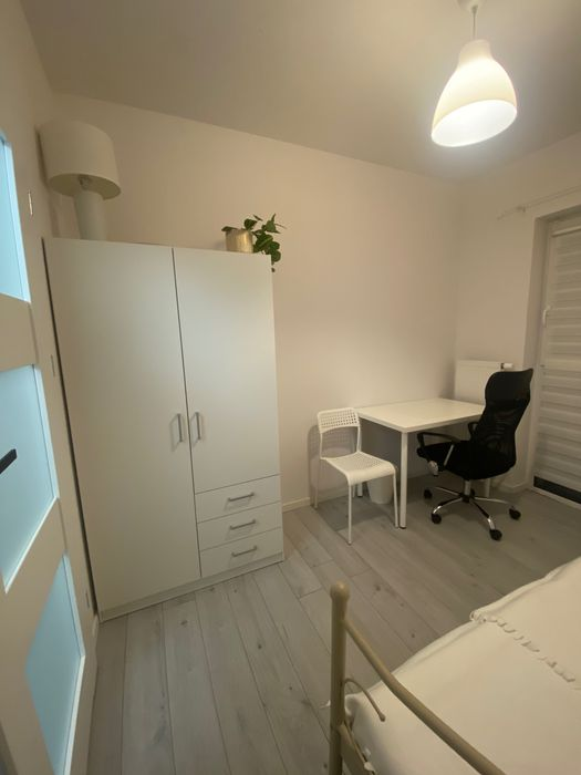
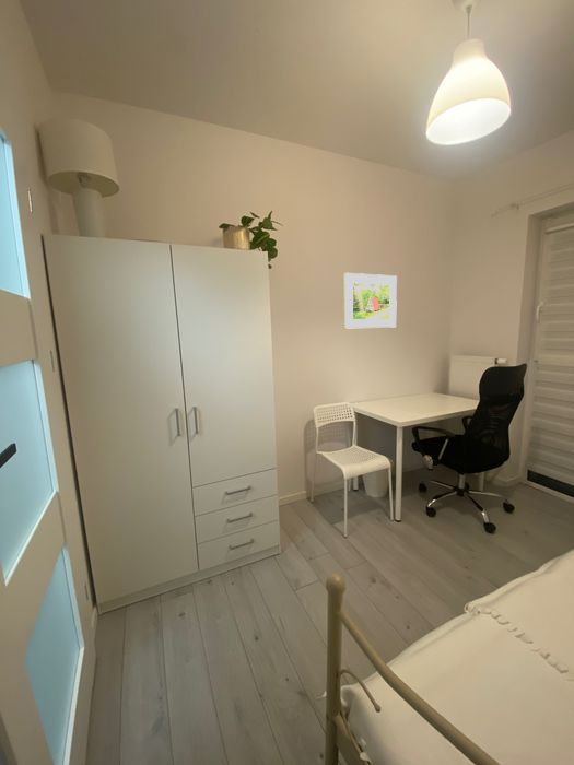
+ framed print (371, 301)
